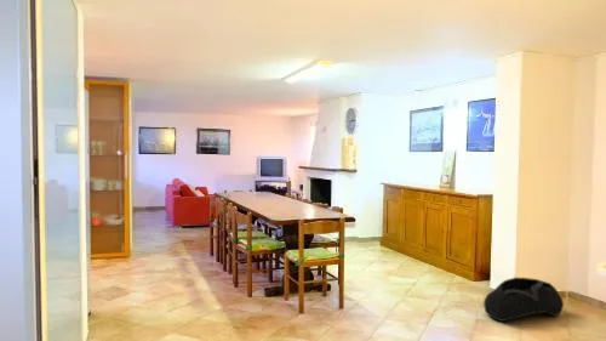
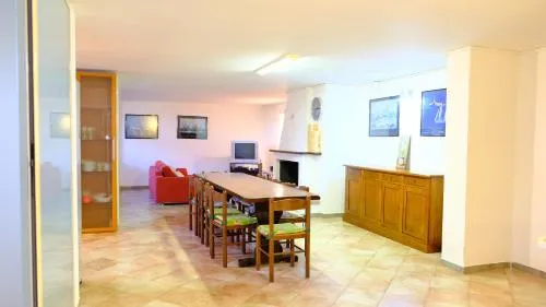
- bag (524, 299)
